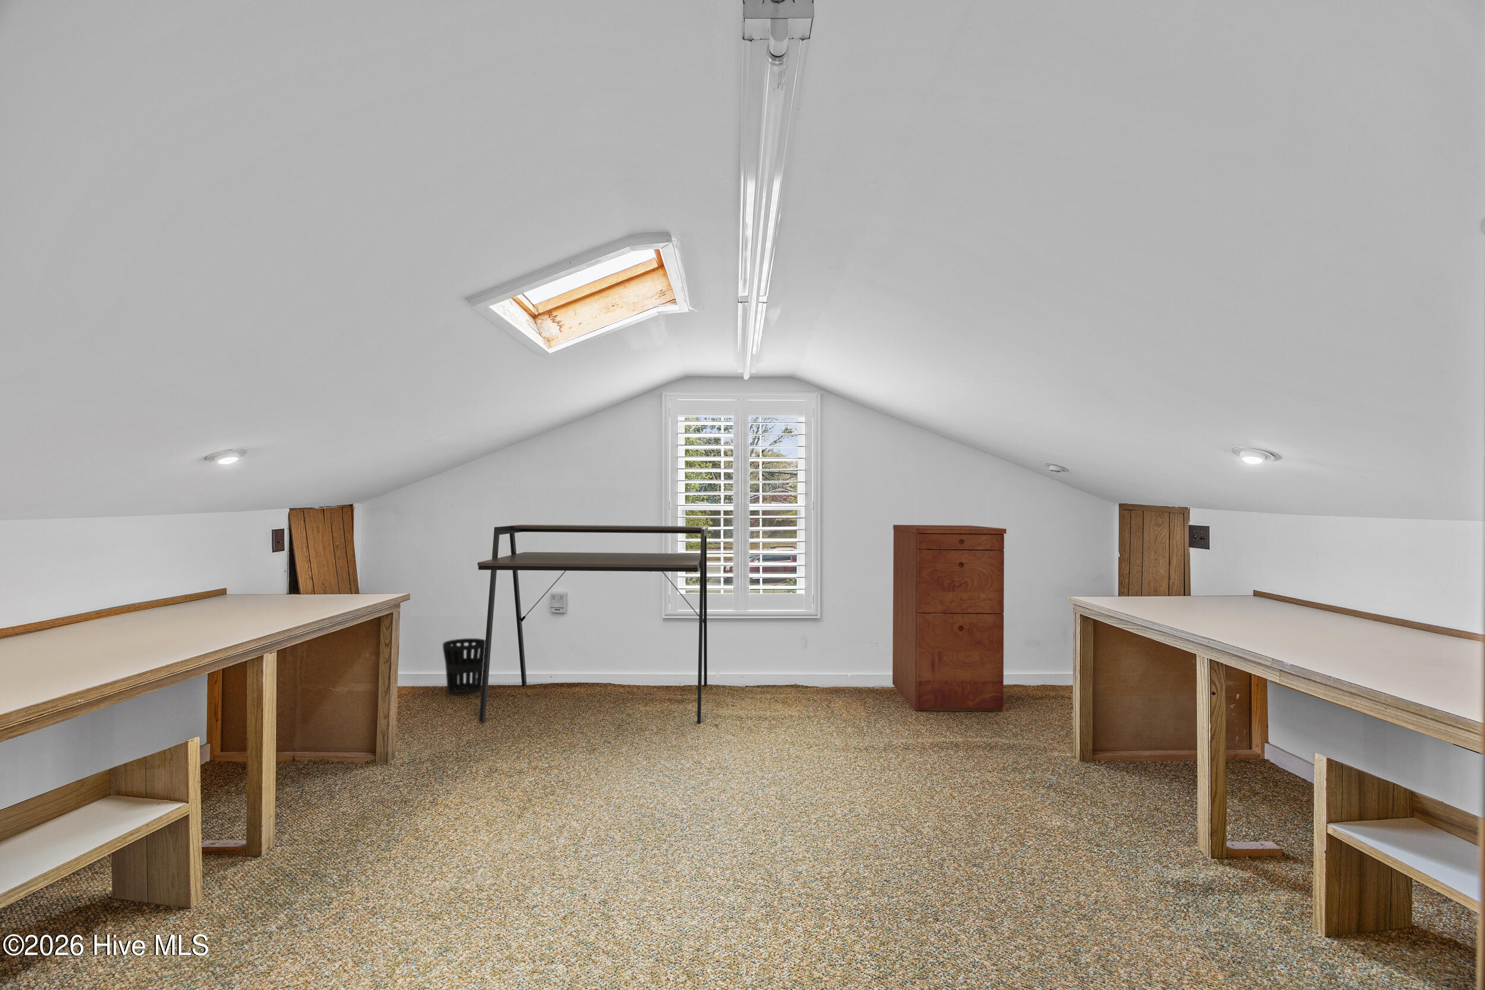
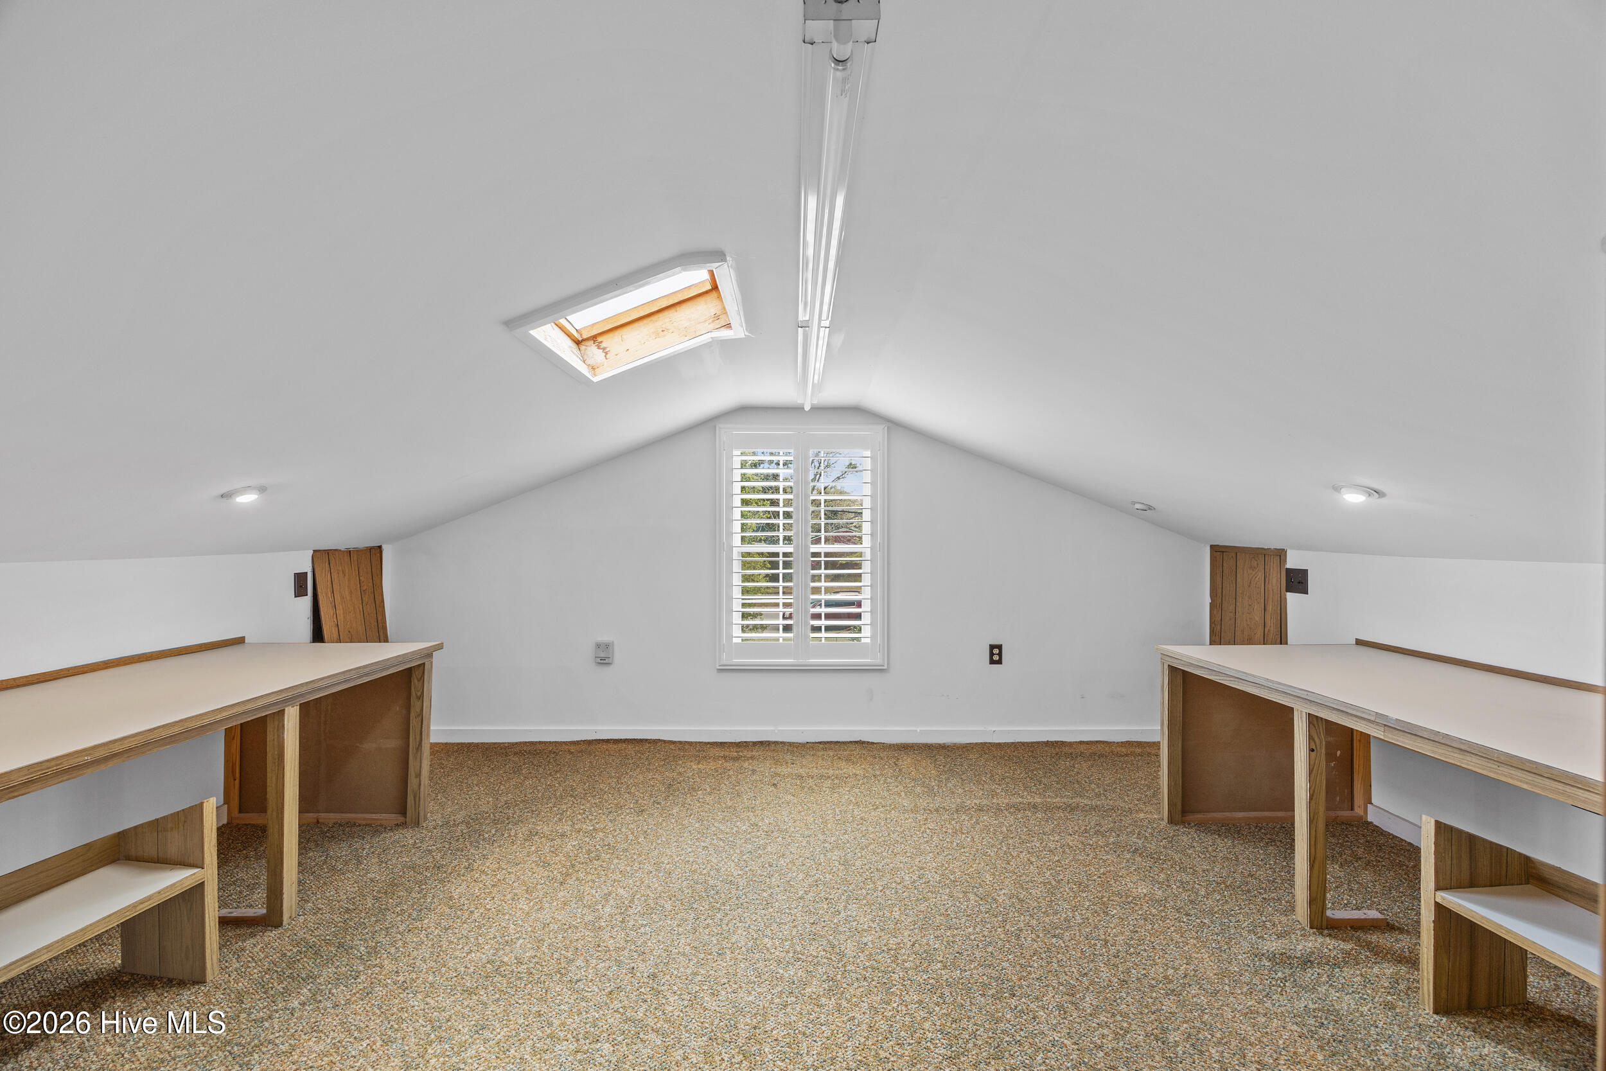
- desk (603, 571)
- wastebasket (464, 666)
- filing cabinet (945, 612)
